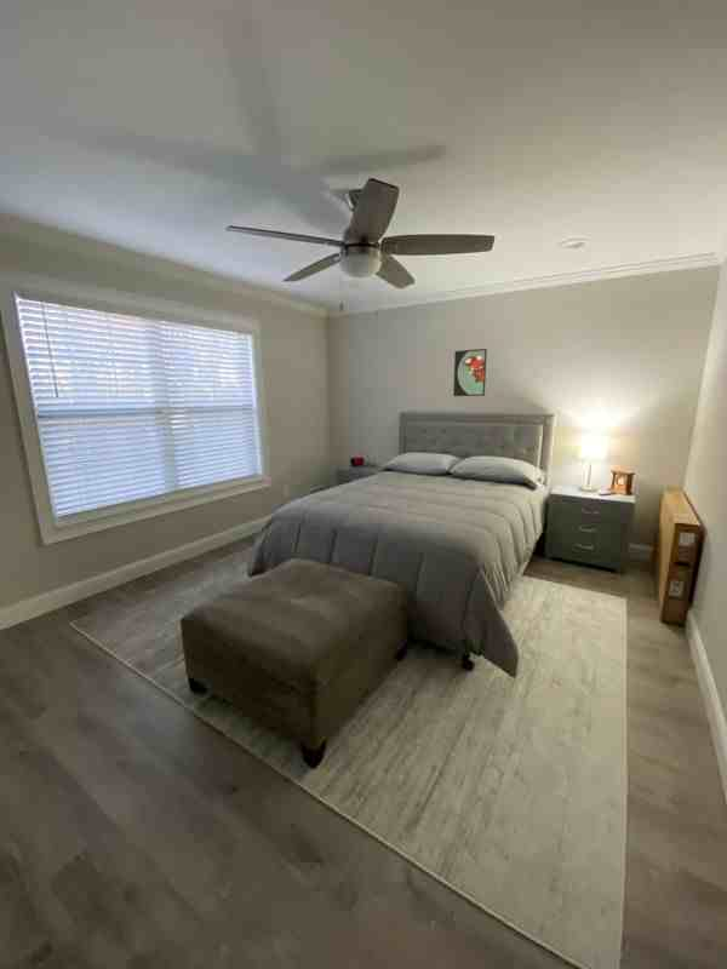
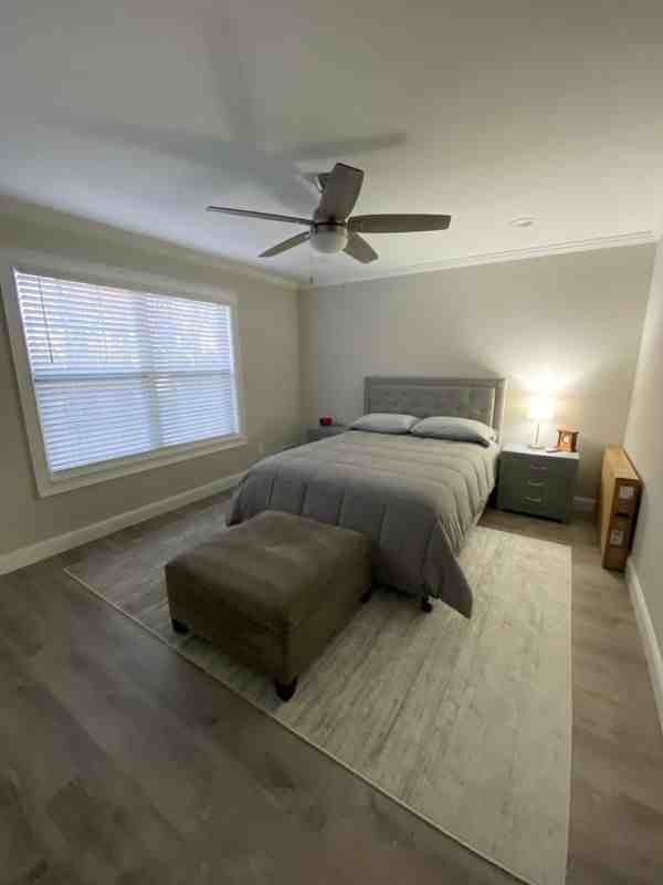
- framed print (469, 373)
